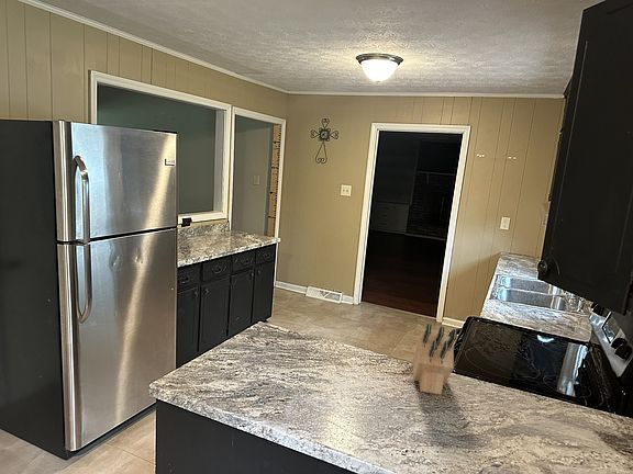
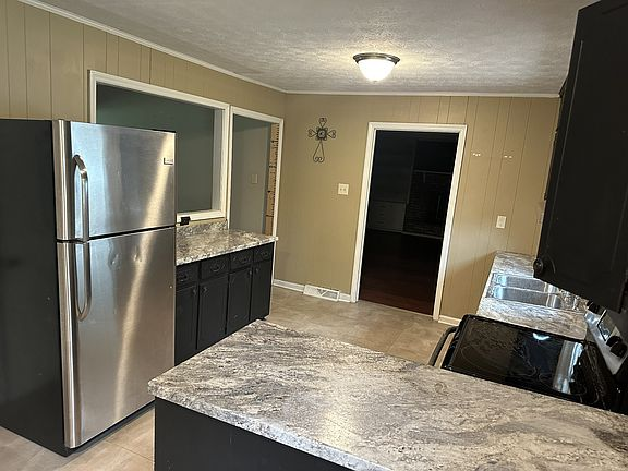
- knife block (433, 348)
